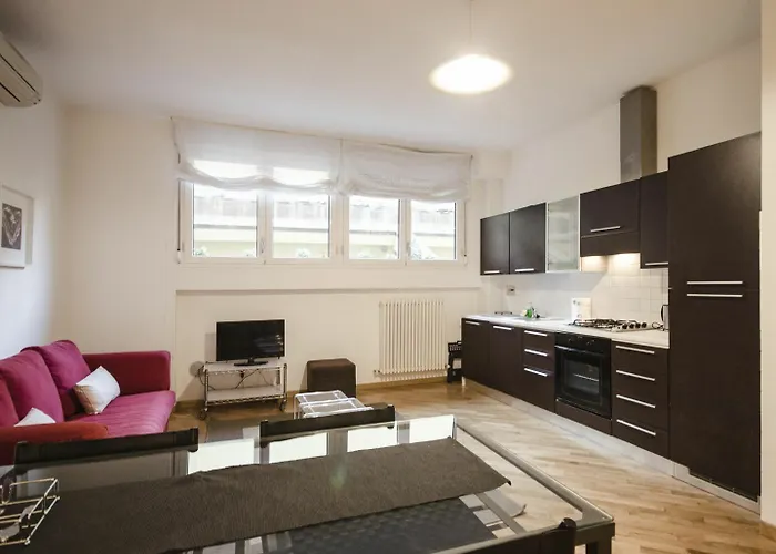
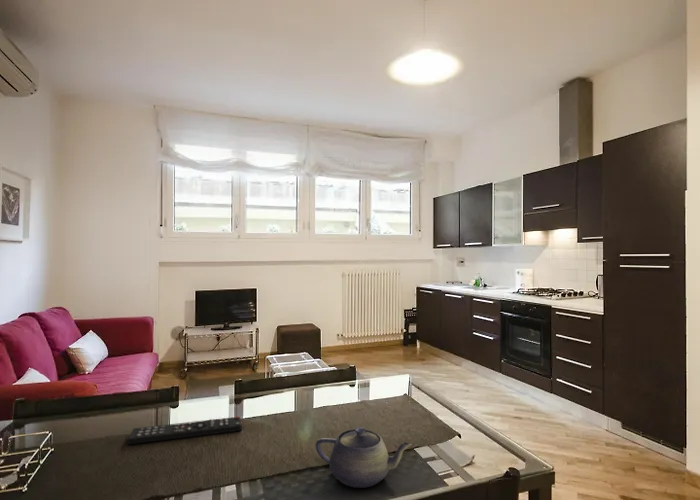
+ remote control (188, 428)
+ teapot (362, 452)
